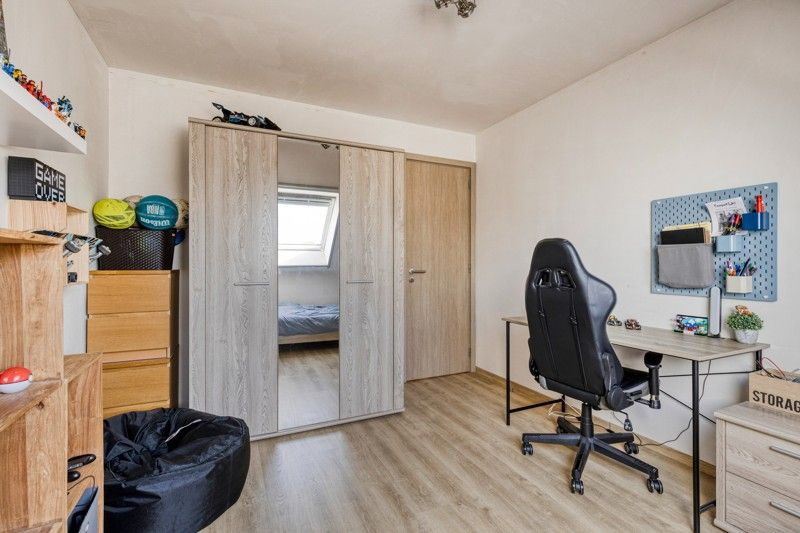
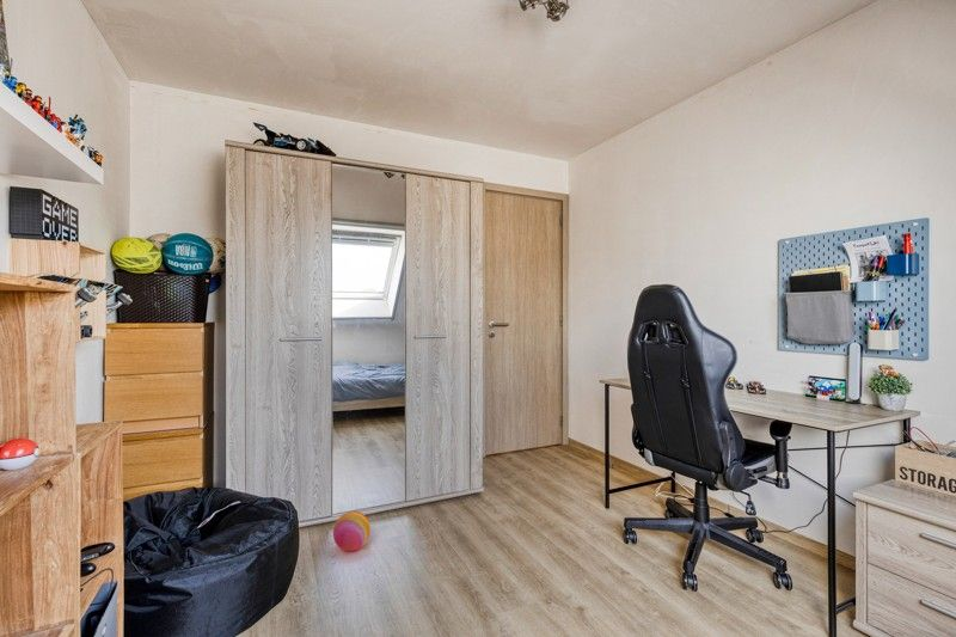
+ ball (351, 531)
